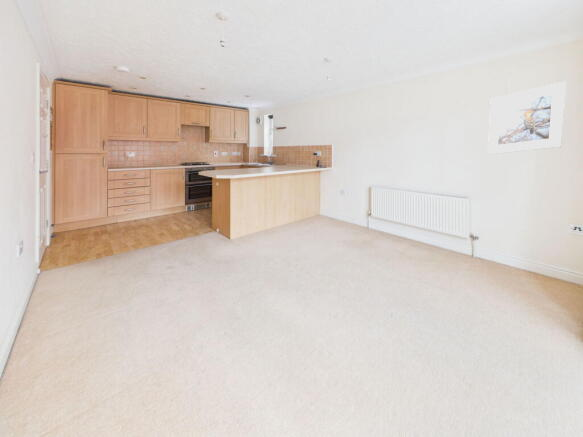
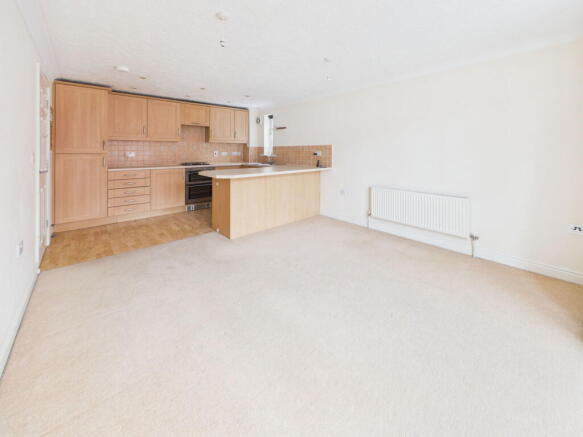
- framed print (523, 121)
